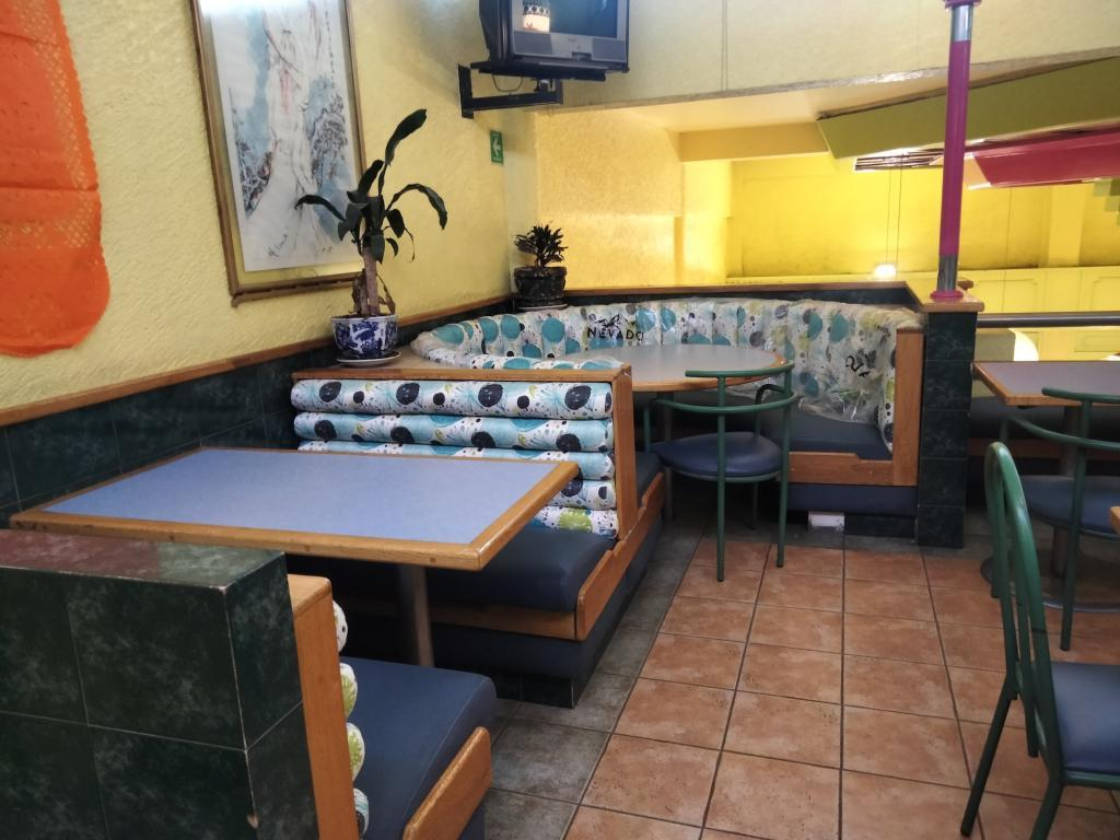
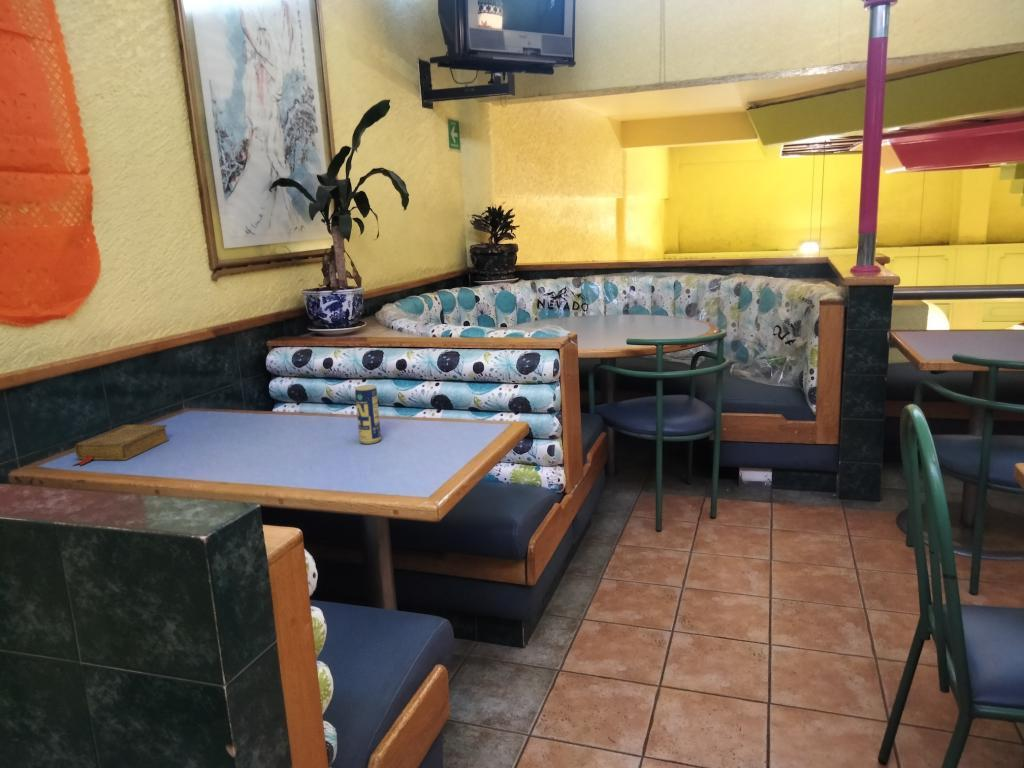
+ book (117, 444)
+ beverage can (368, 414)
